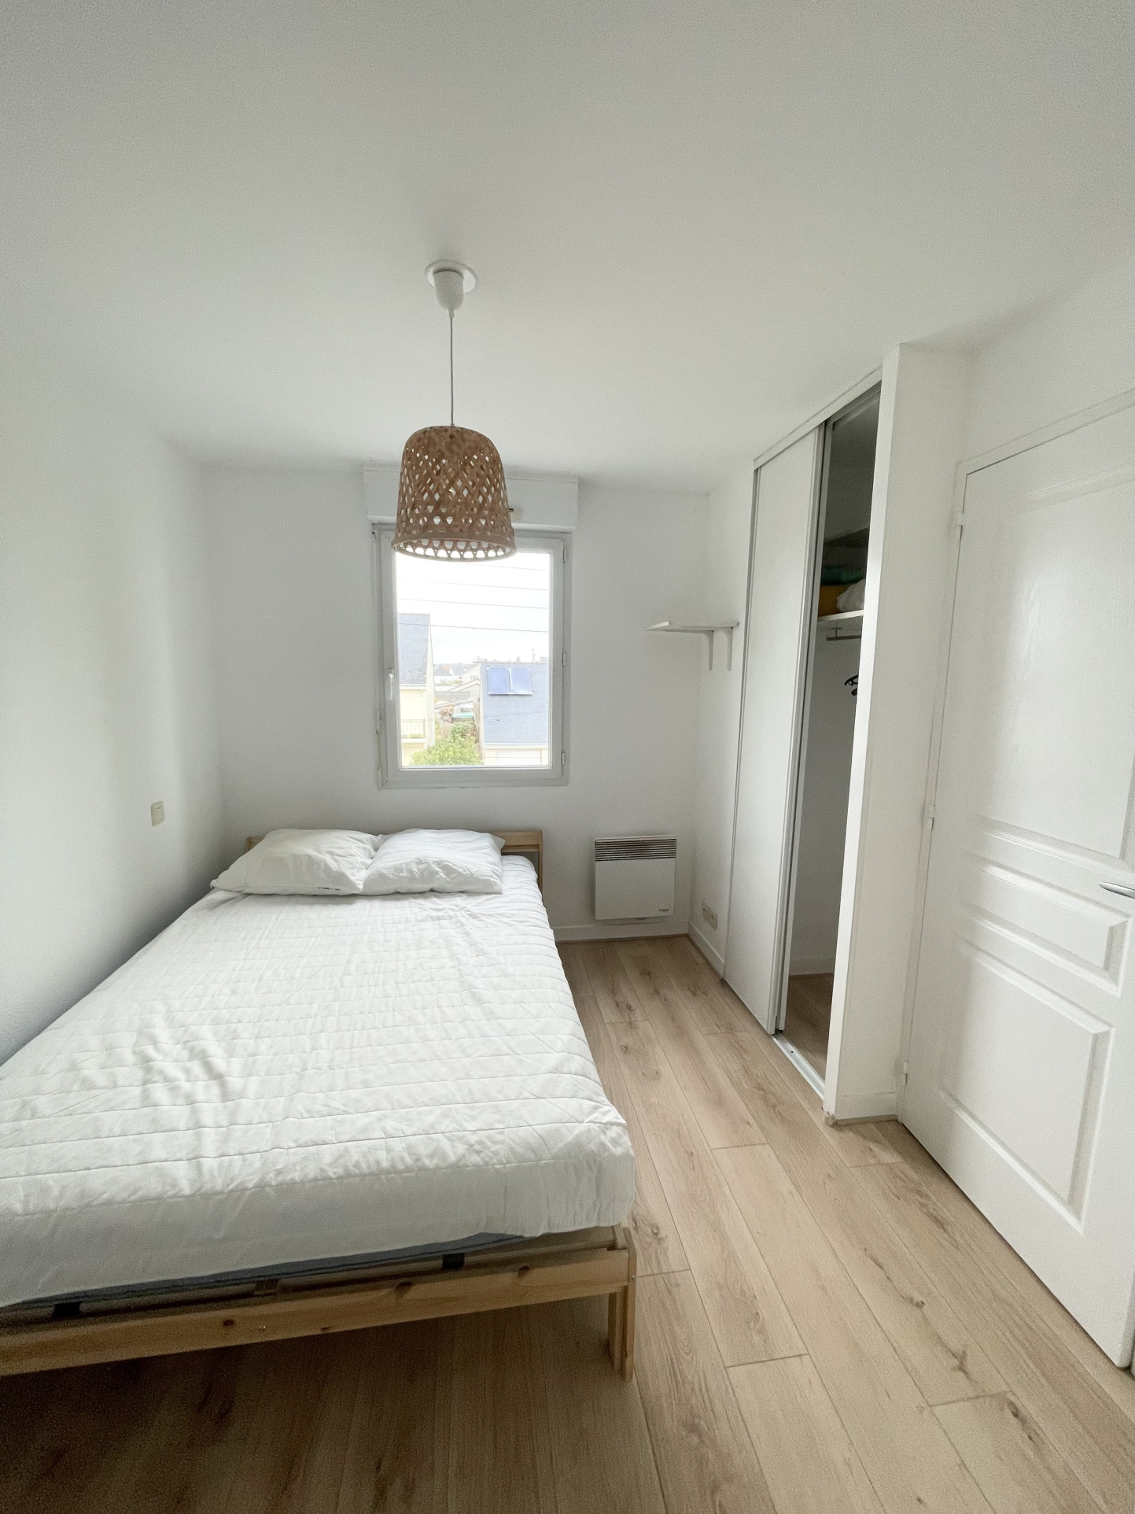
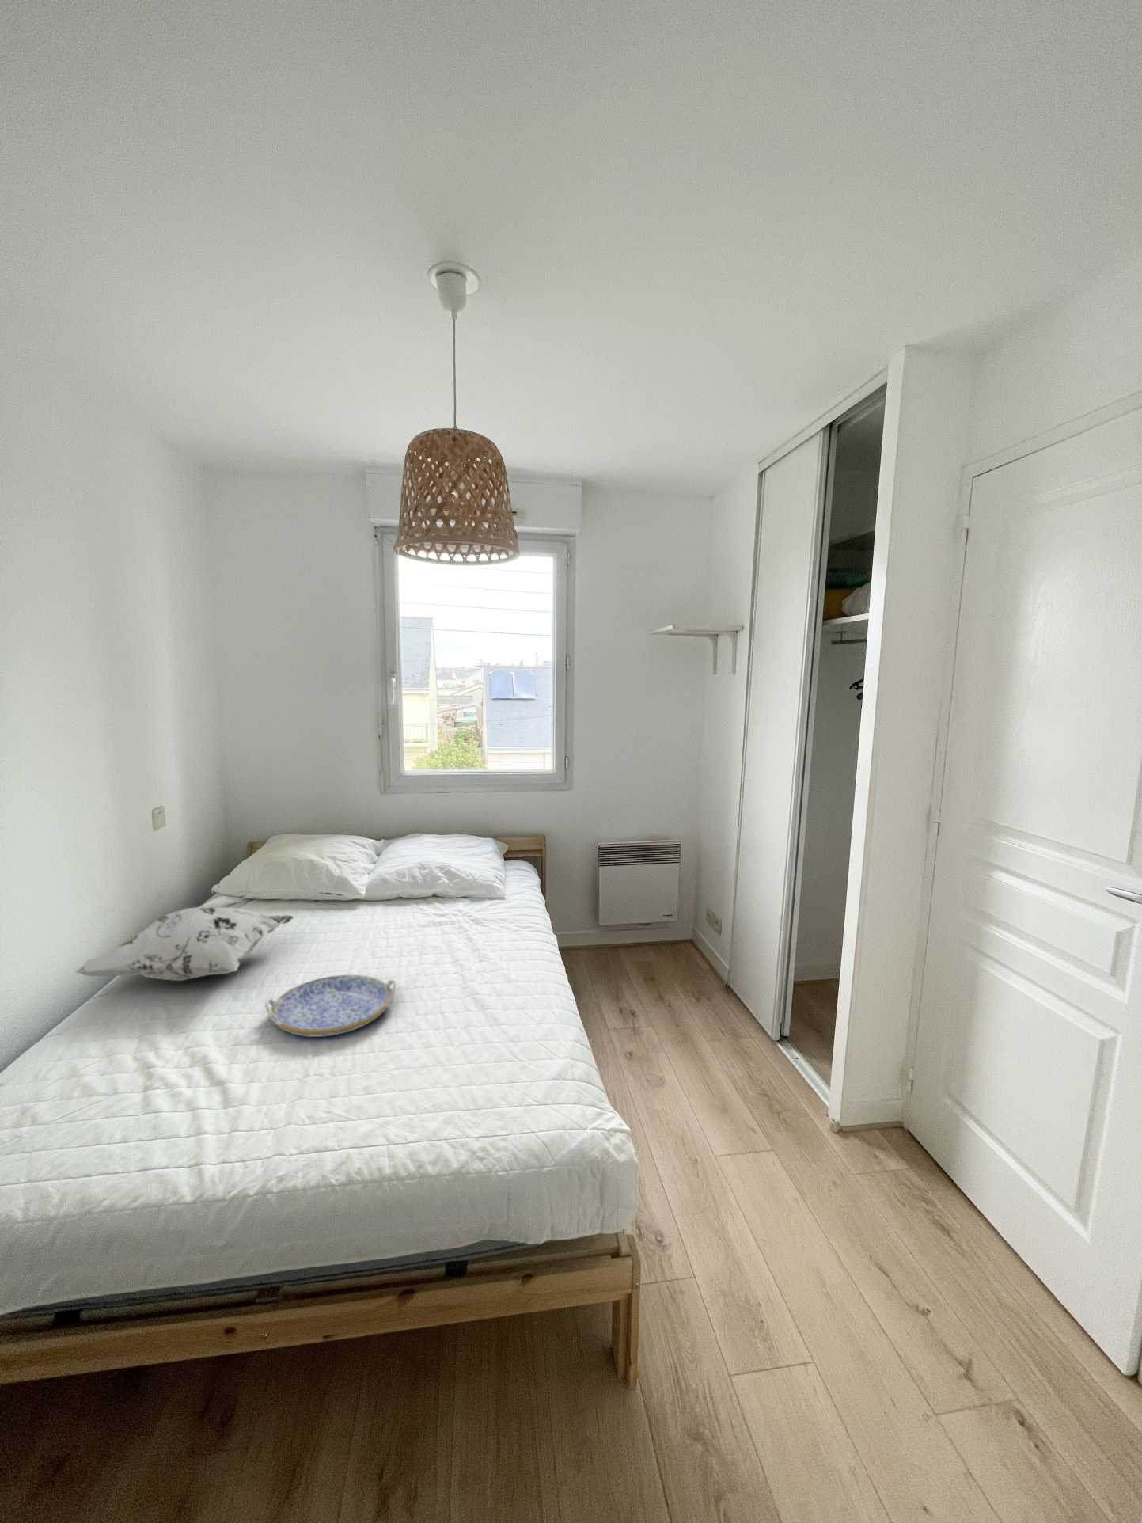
+ serving tray (333, 1003)
+ decorative pillow (197, 941)
